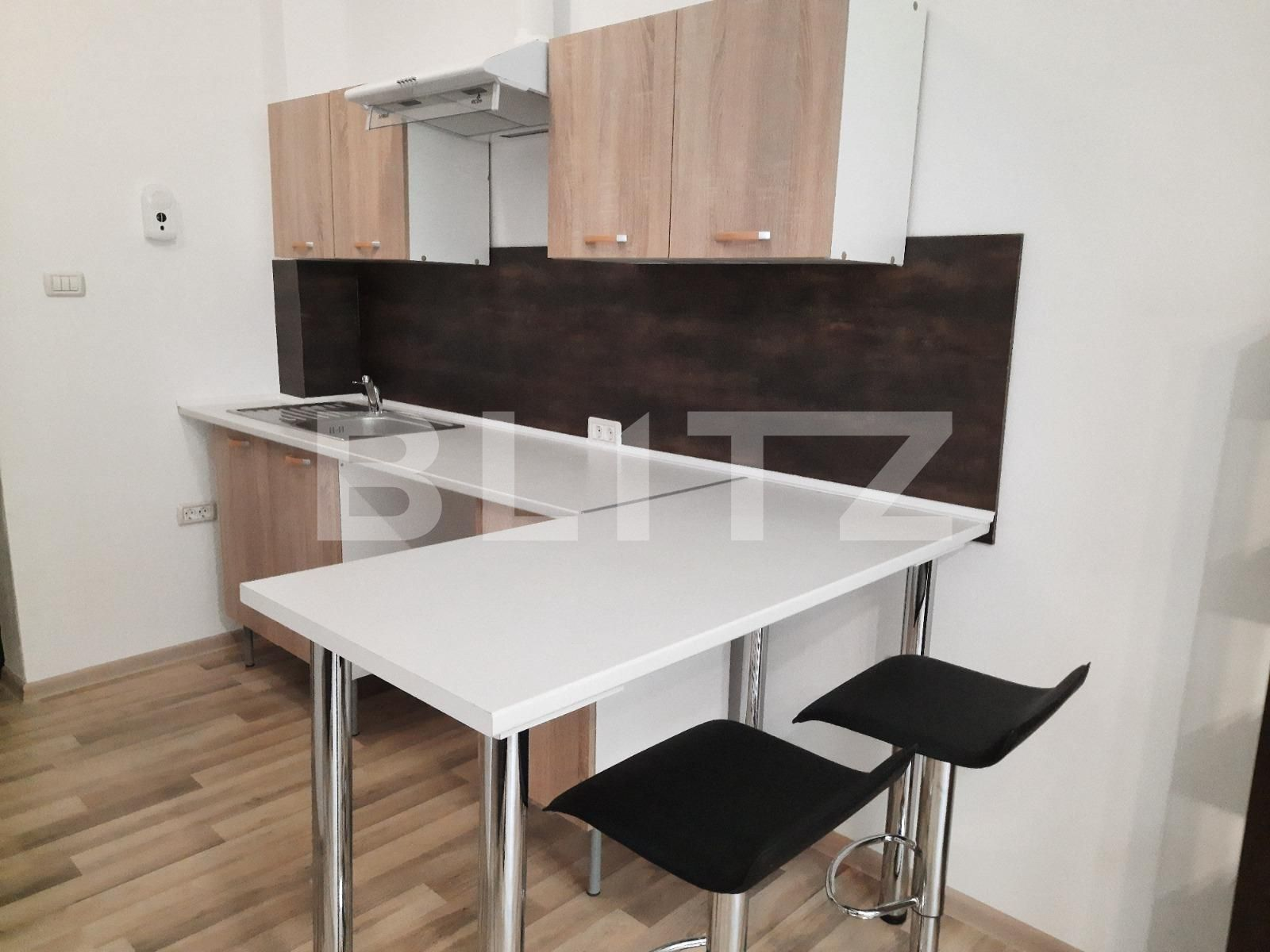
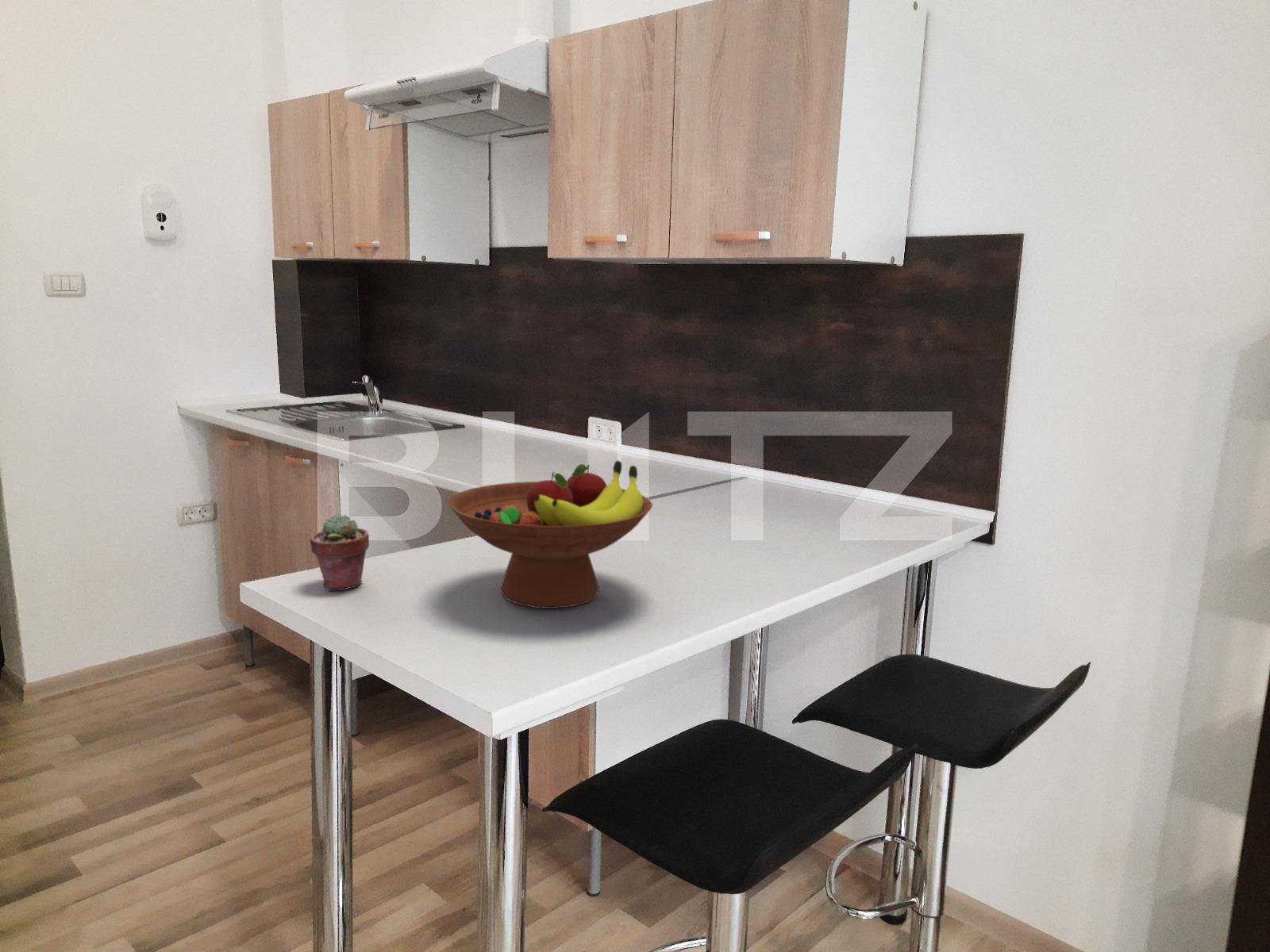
+ potted succulent (341, 549)
+ fruit bowl (550, 530)
